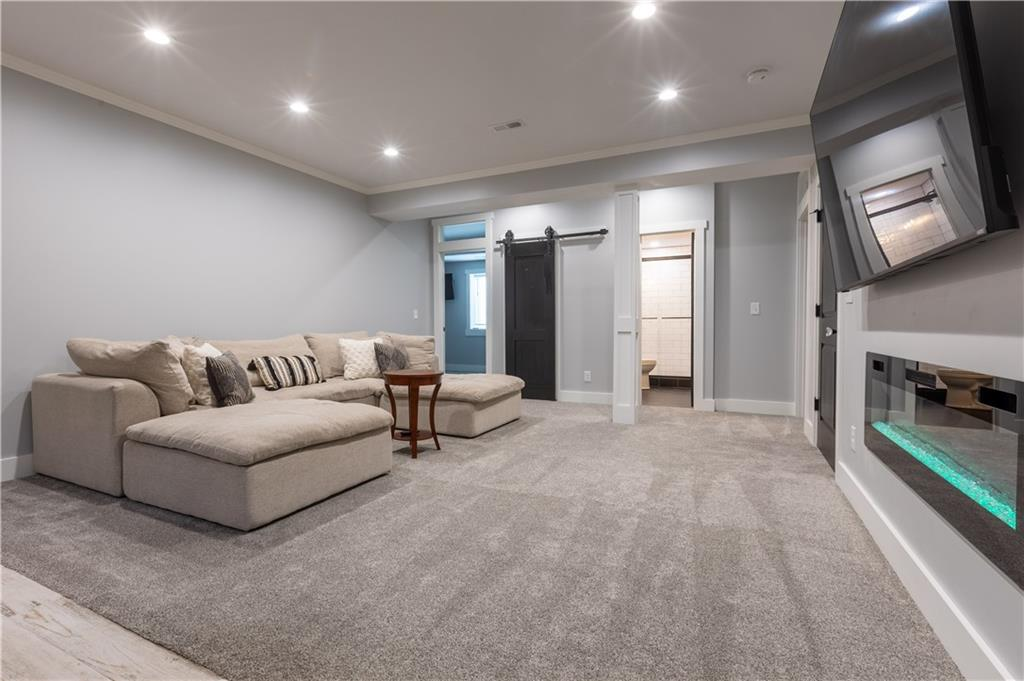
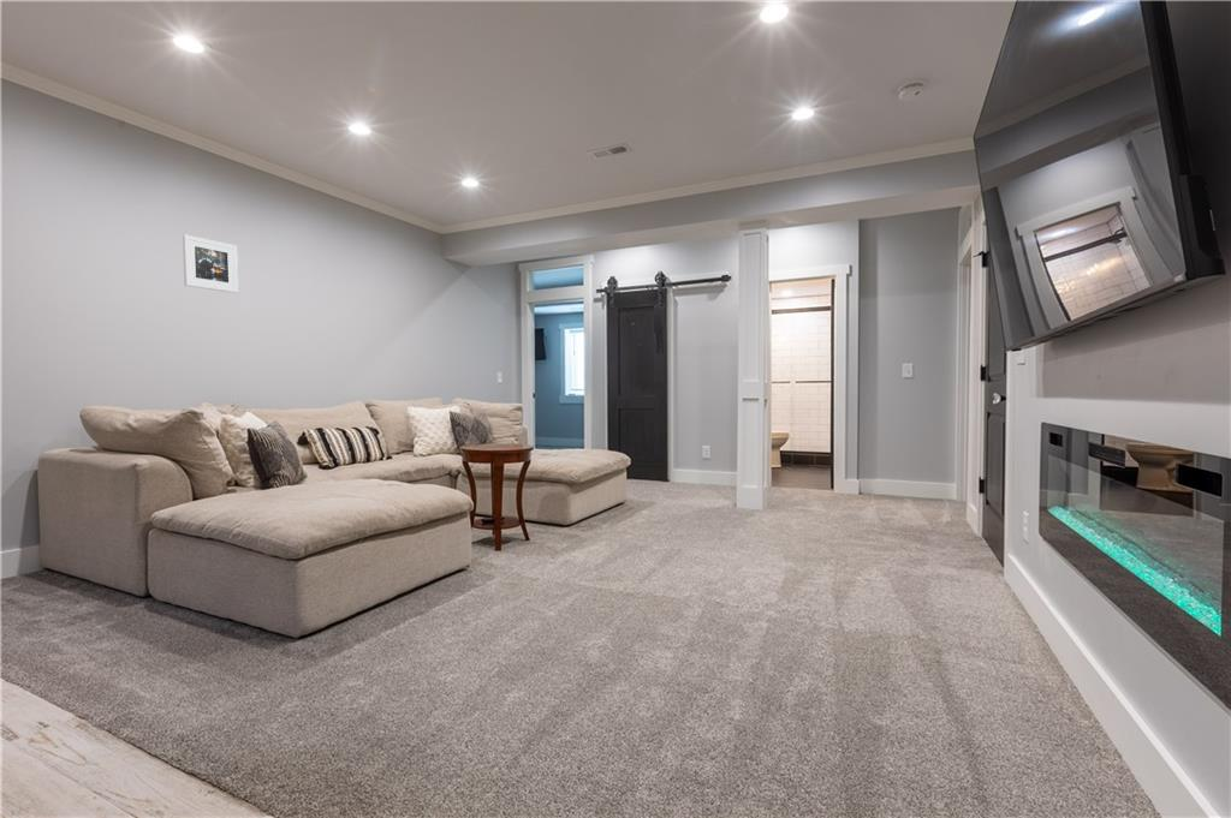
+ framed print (212, 264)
